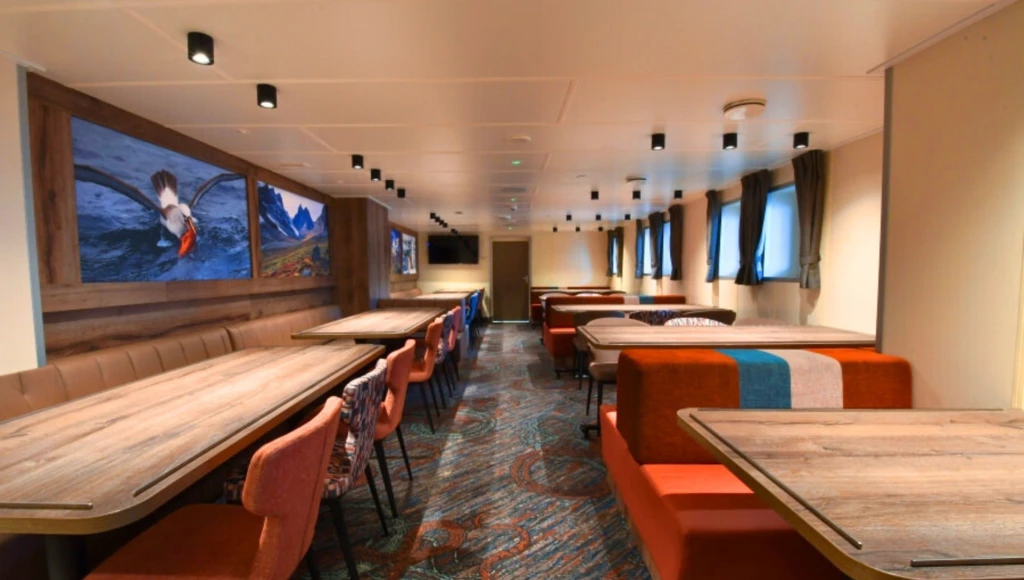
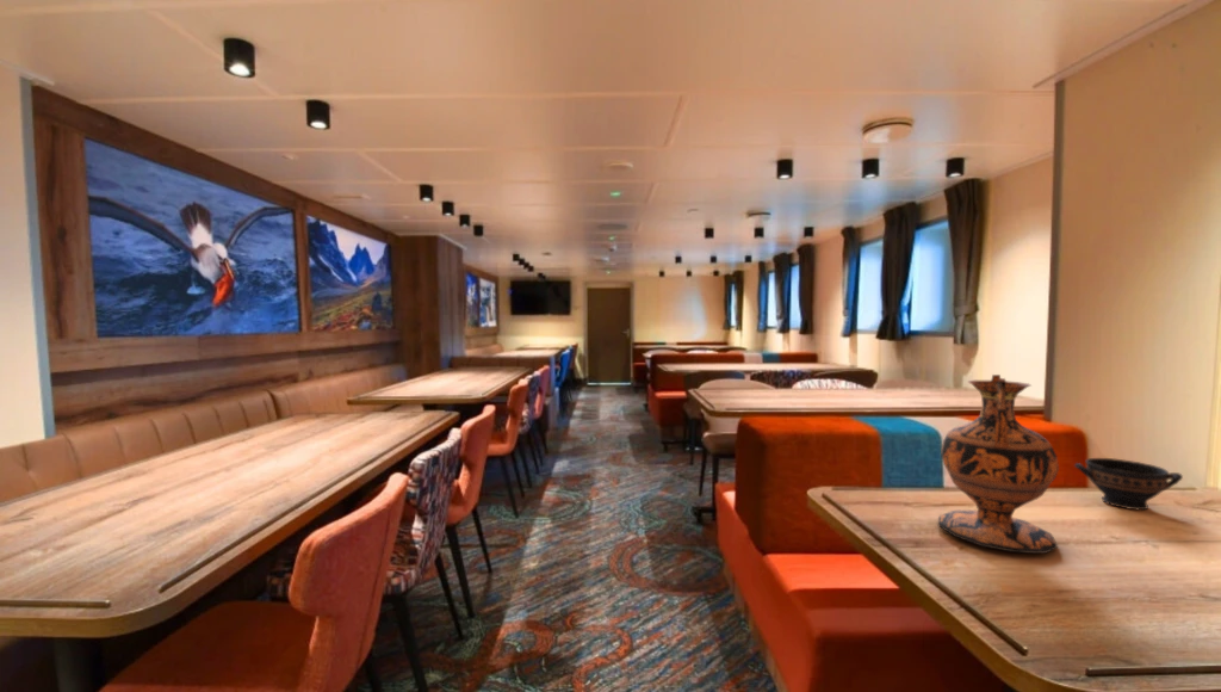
+ vase (996, 456)
+ bowl (1126, 484)
